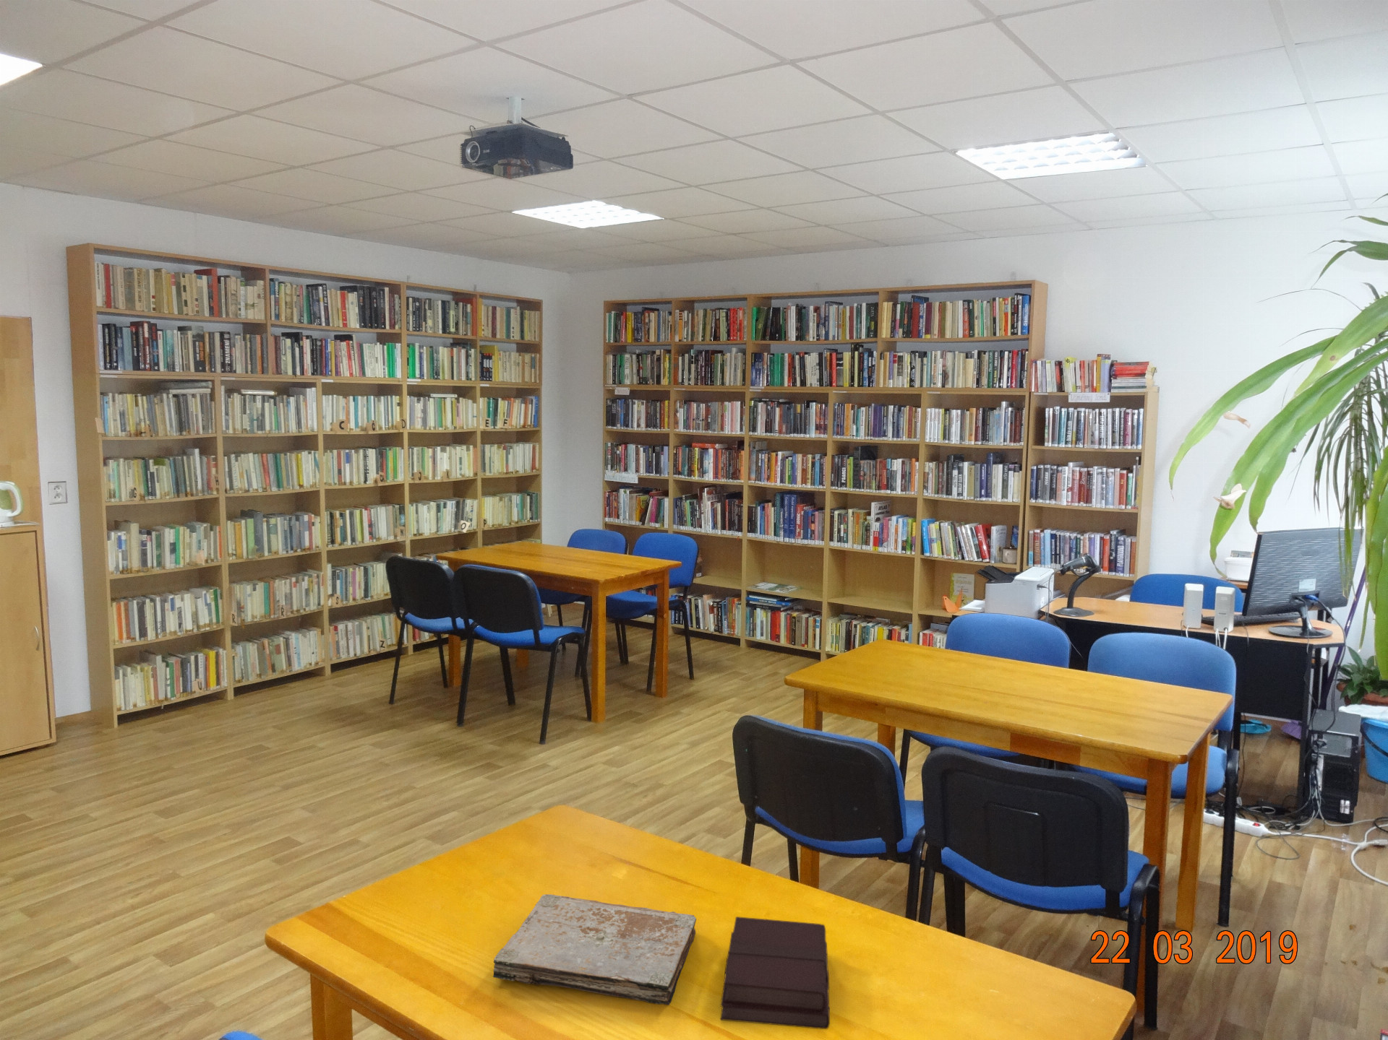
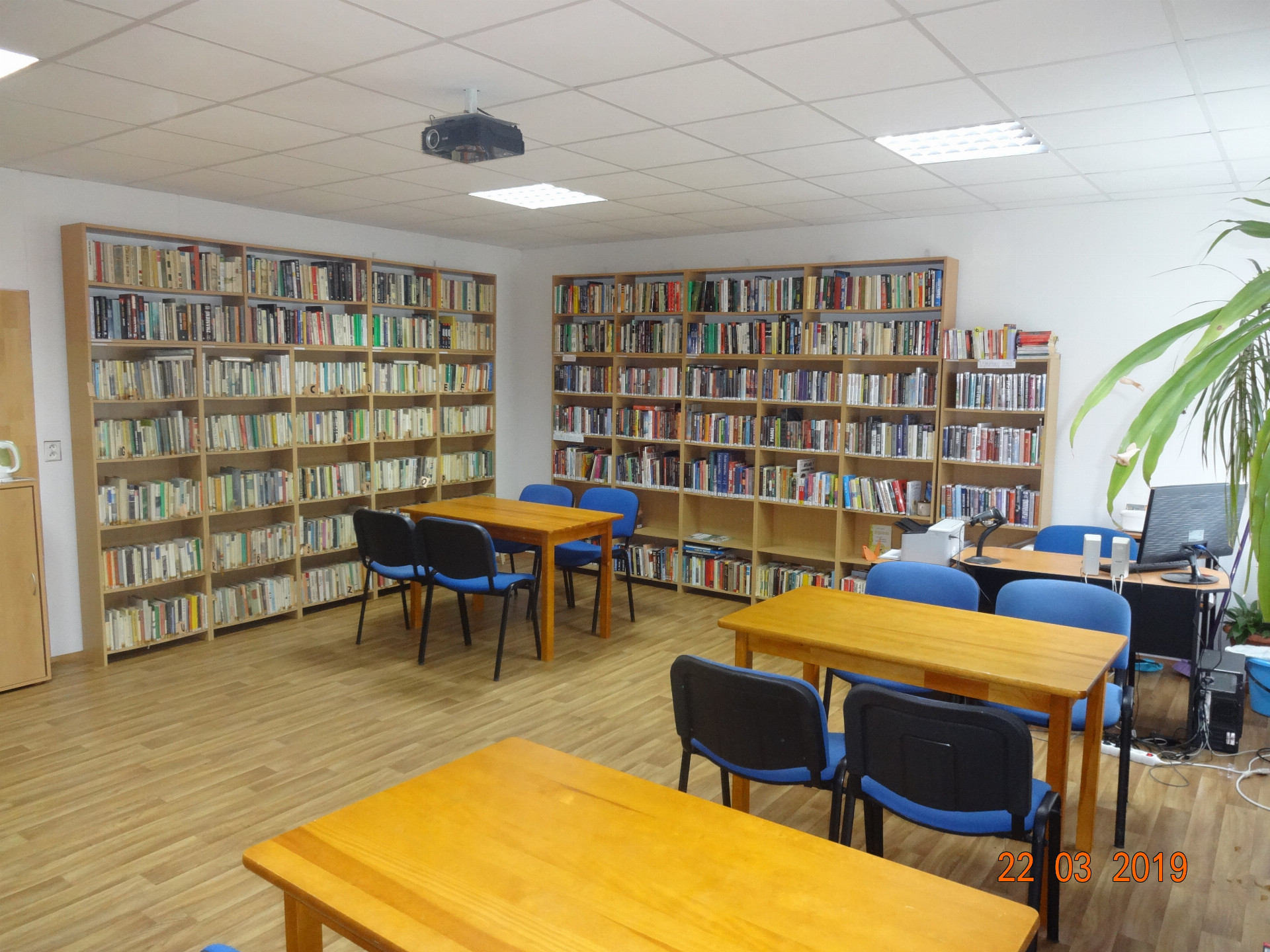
- book (601, 944)
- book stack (777, 968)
